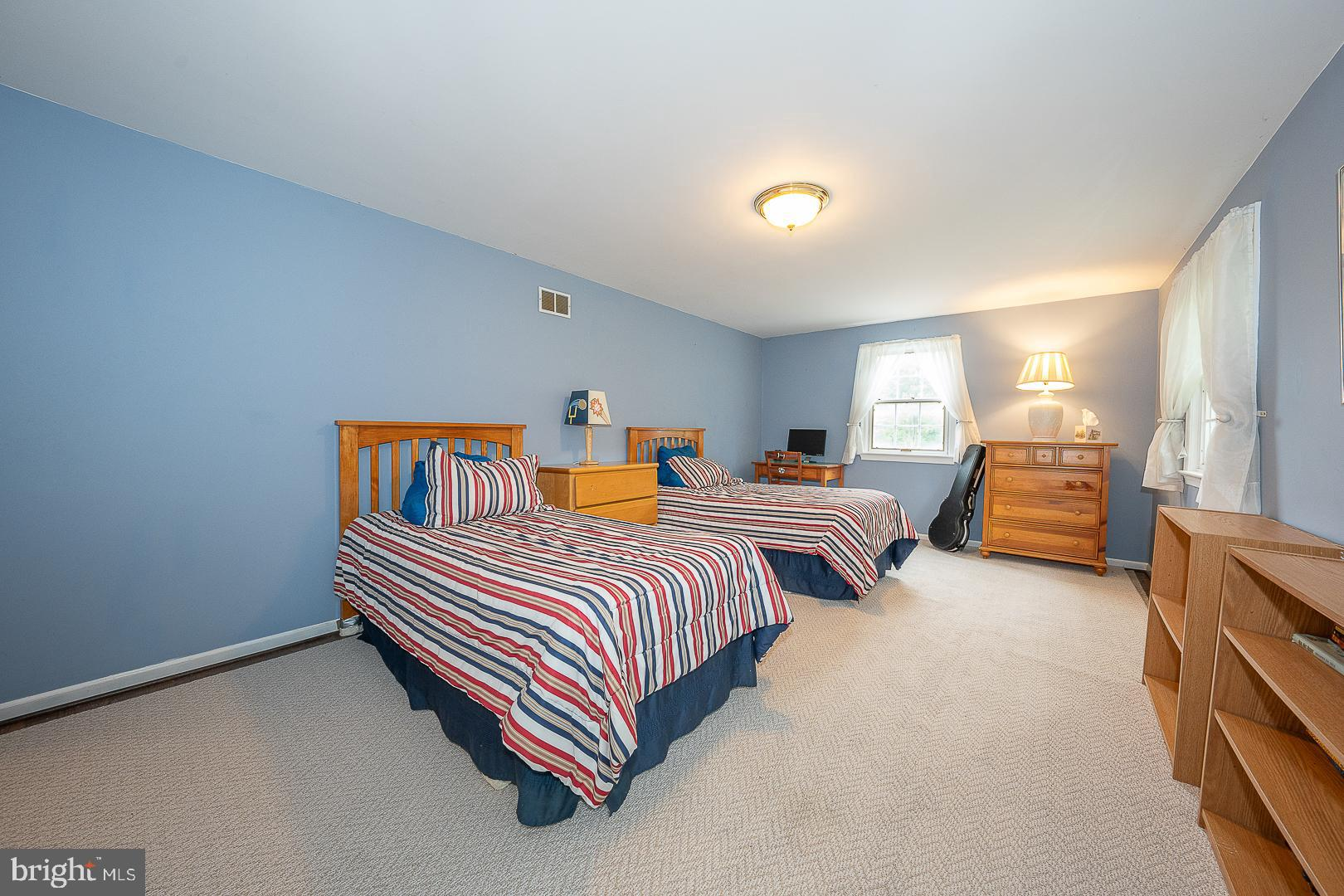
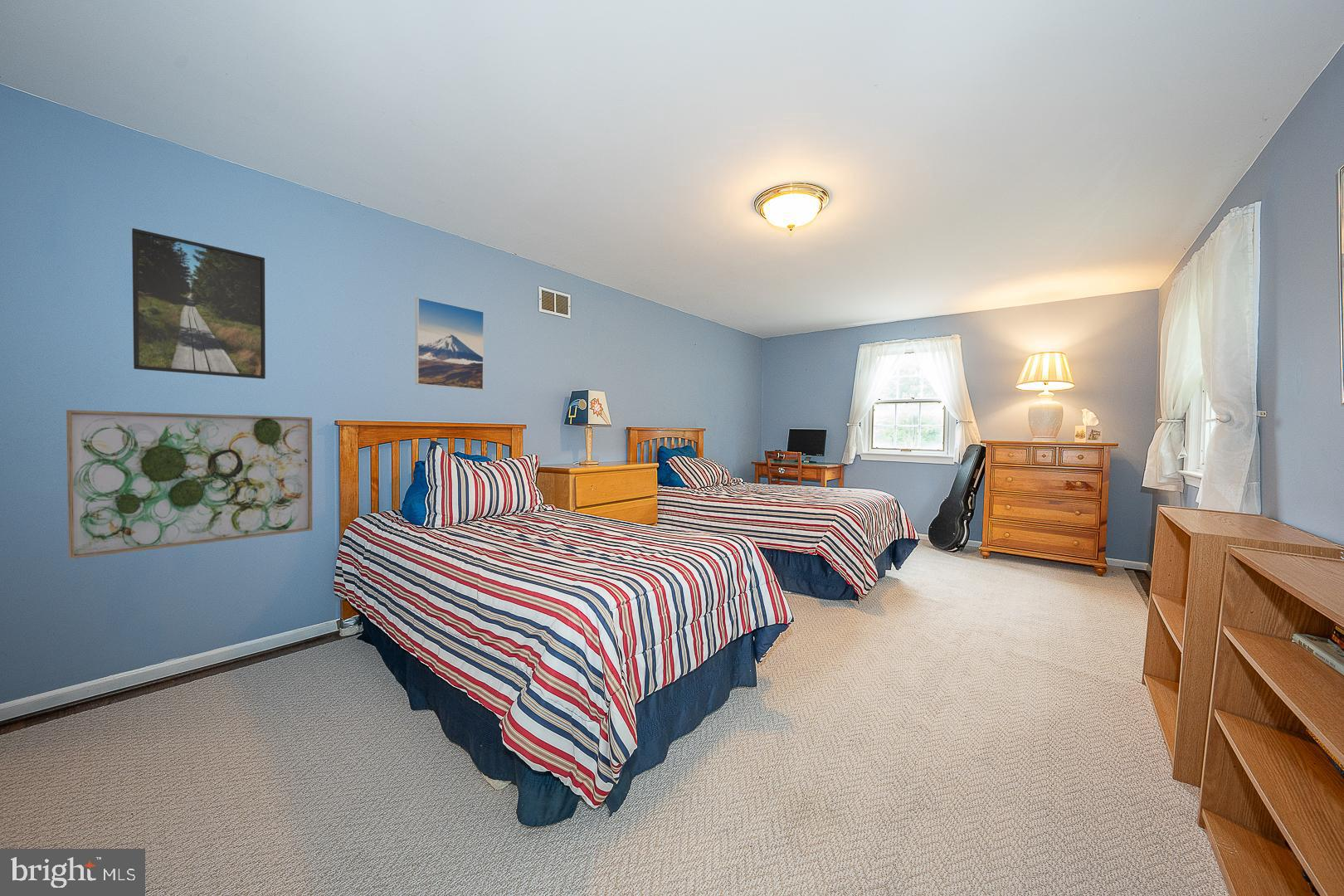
+ wall art (206, 478)
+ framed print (450, 346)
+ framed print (203, 309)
